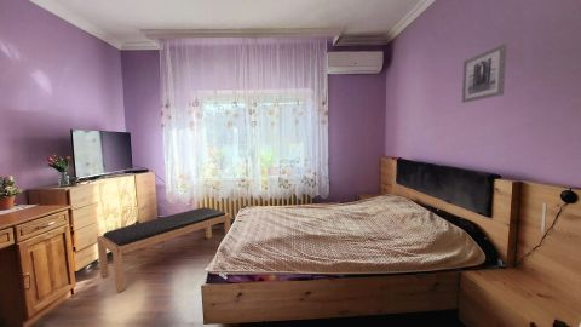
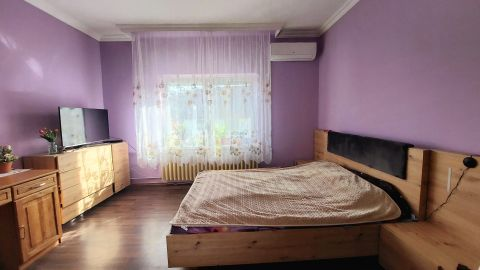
- bench (171, 237)
- wall art (482, 76)
